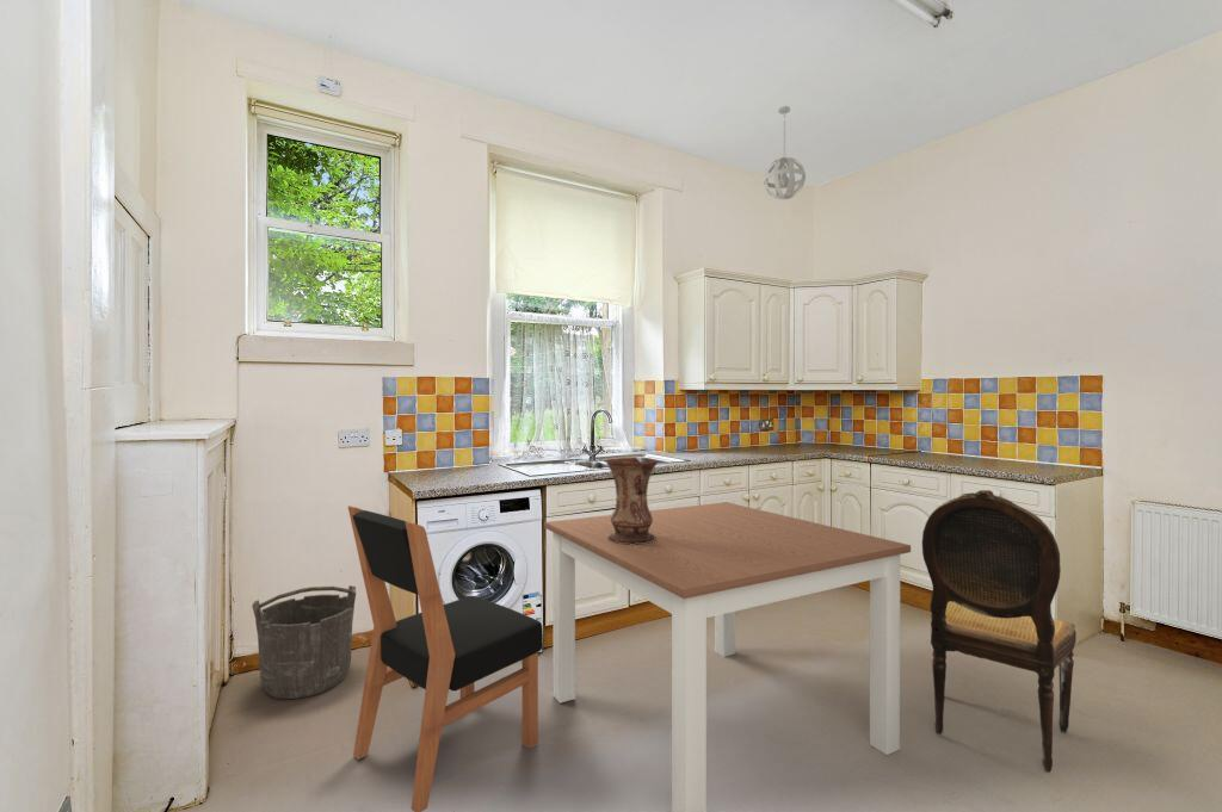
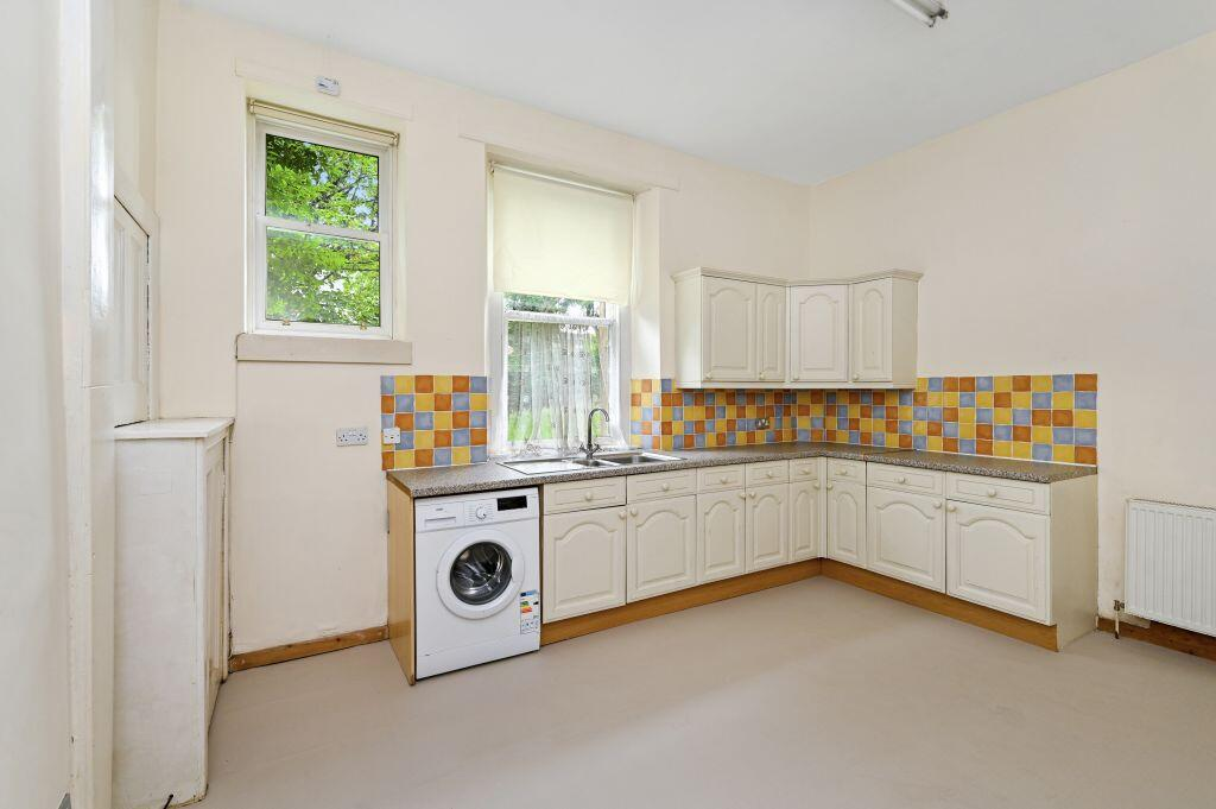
- dining chair (448, 626)
- dining table (715, 626)
- dining chair (993, 607)
- pendant light (784, 154)
- vase (631, 498)
- bucket (306, 633)
